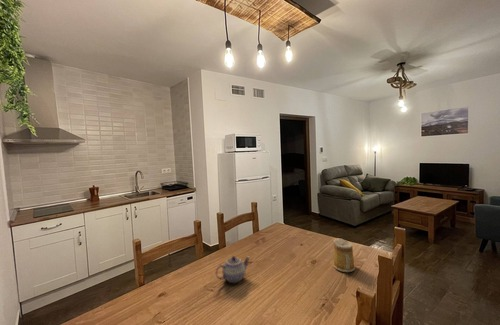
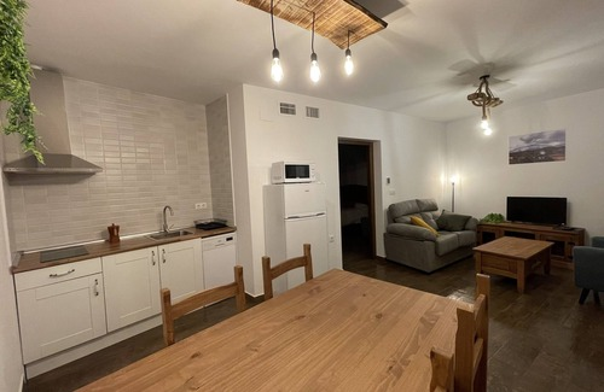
- mug (344, 254)
- teapot (233, 267)
